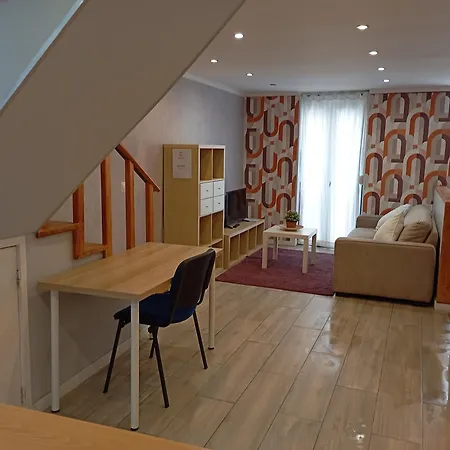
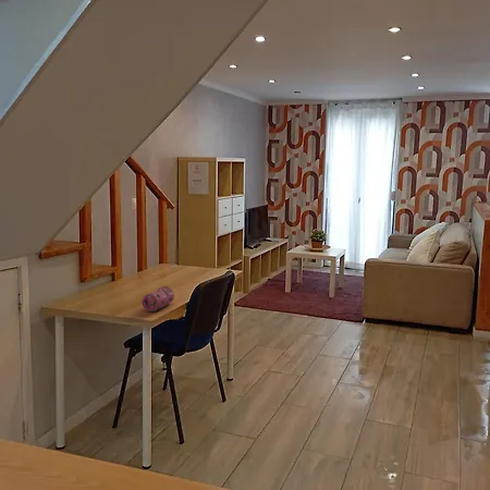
+ pencil case (158, 298)
